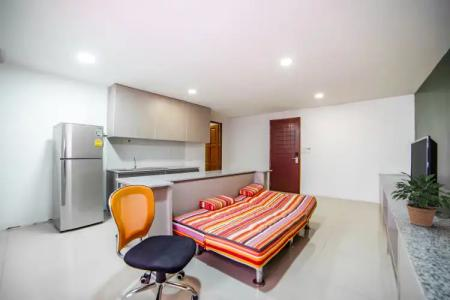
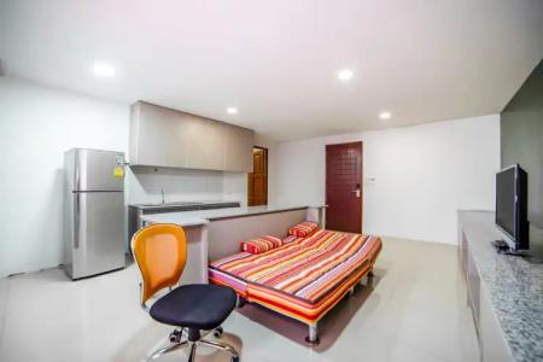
- potted plant (418, 197)
